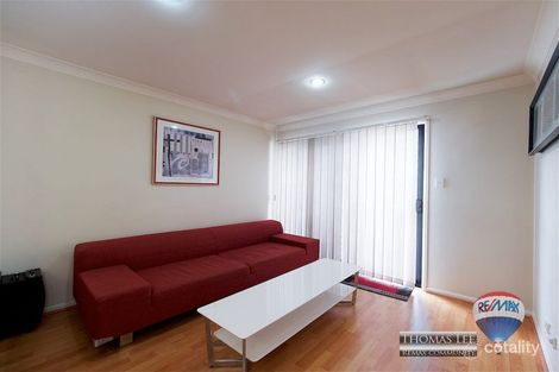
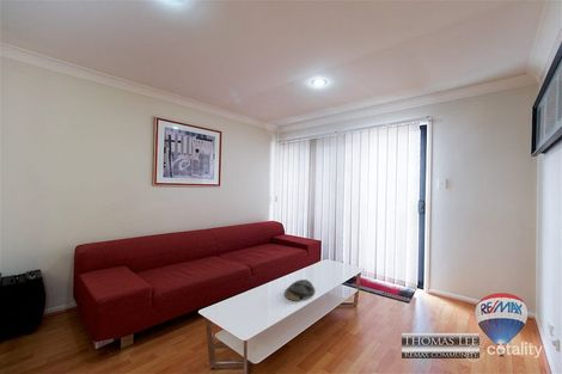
+ decorative bowl (300, 287)
